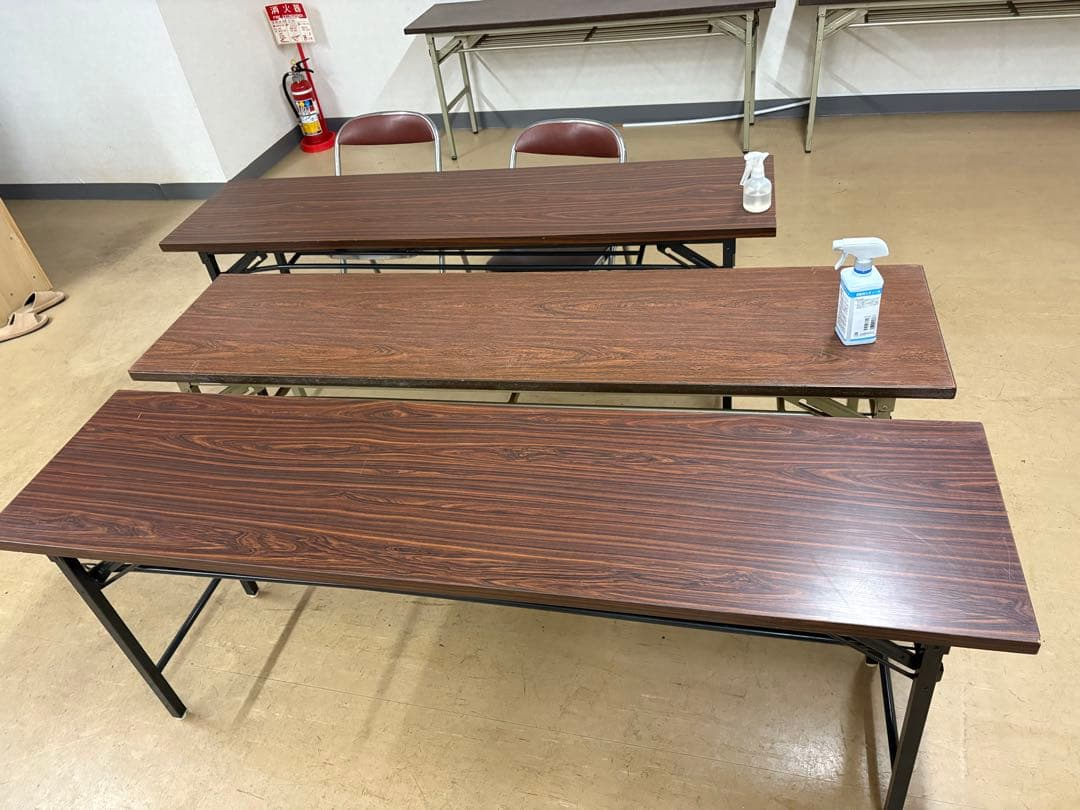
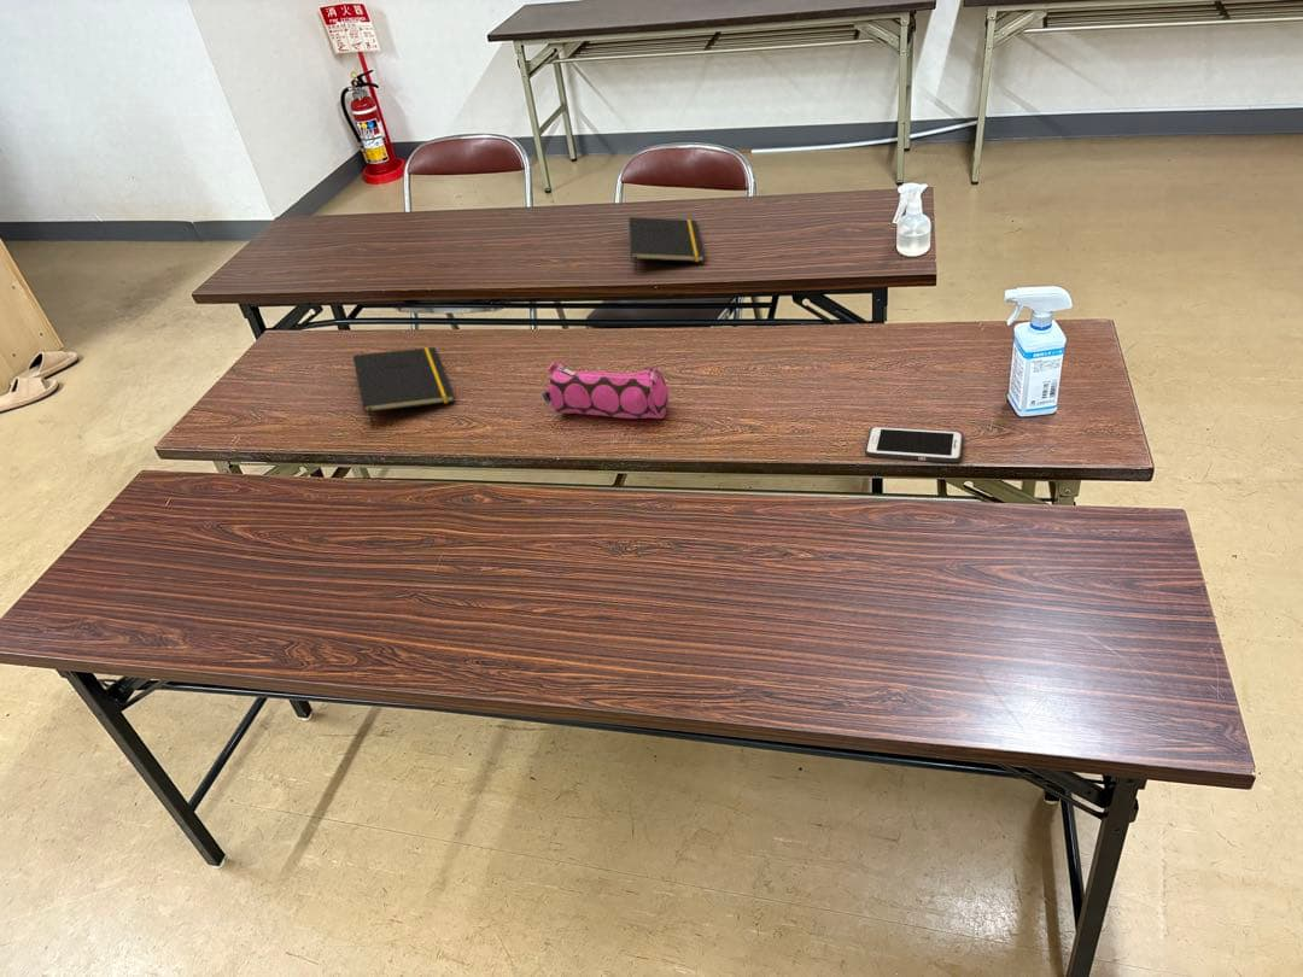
+ cell phone (913, 444)
+ pencil case (607, 390)
+ notepad (402, 378)
+ notepad (665, 238)
